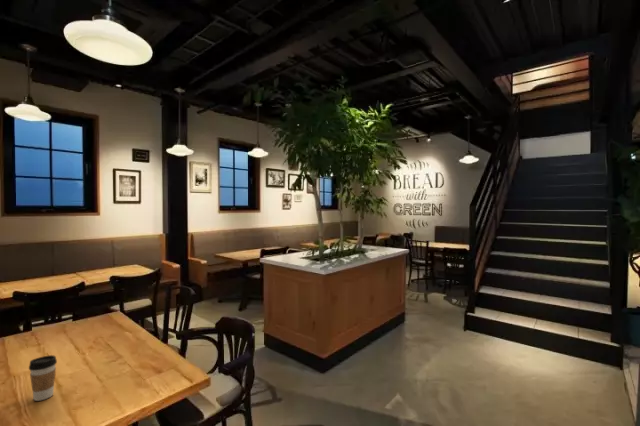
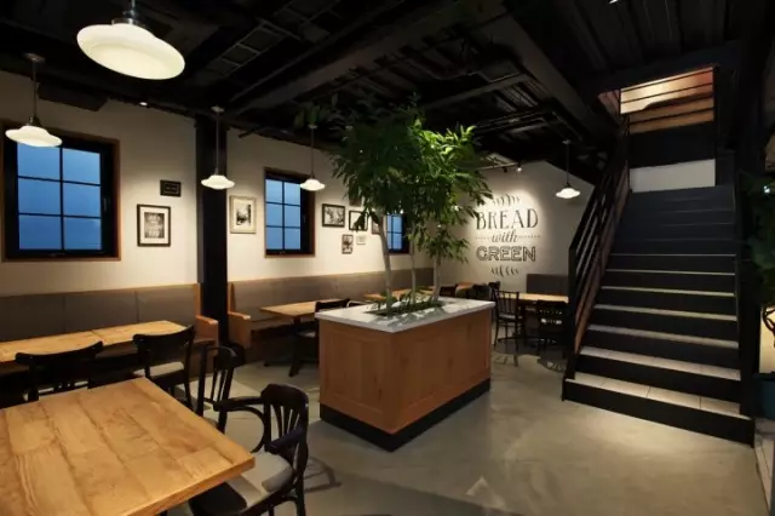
- coffee cup (43, 377)
